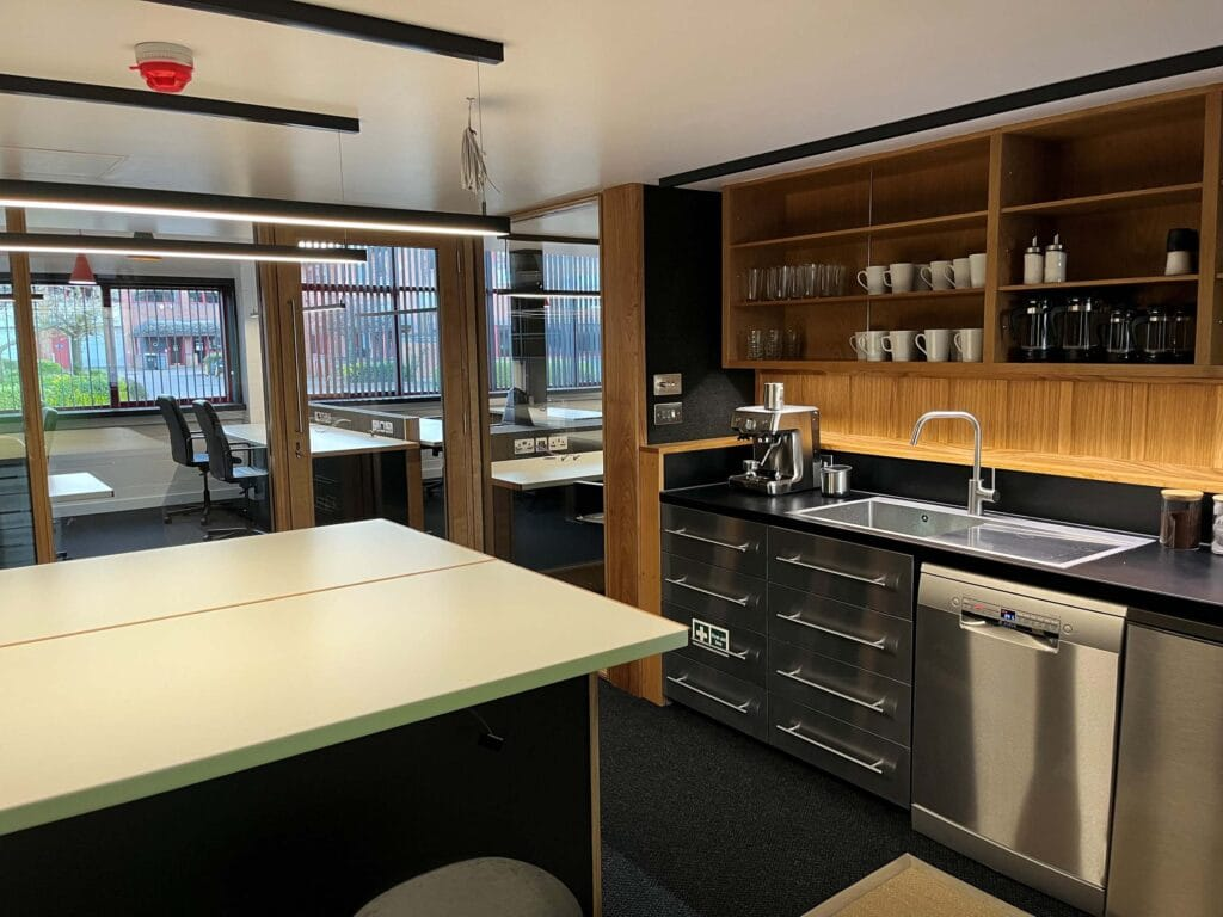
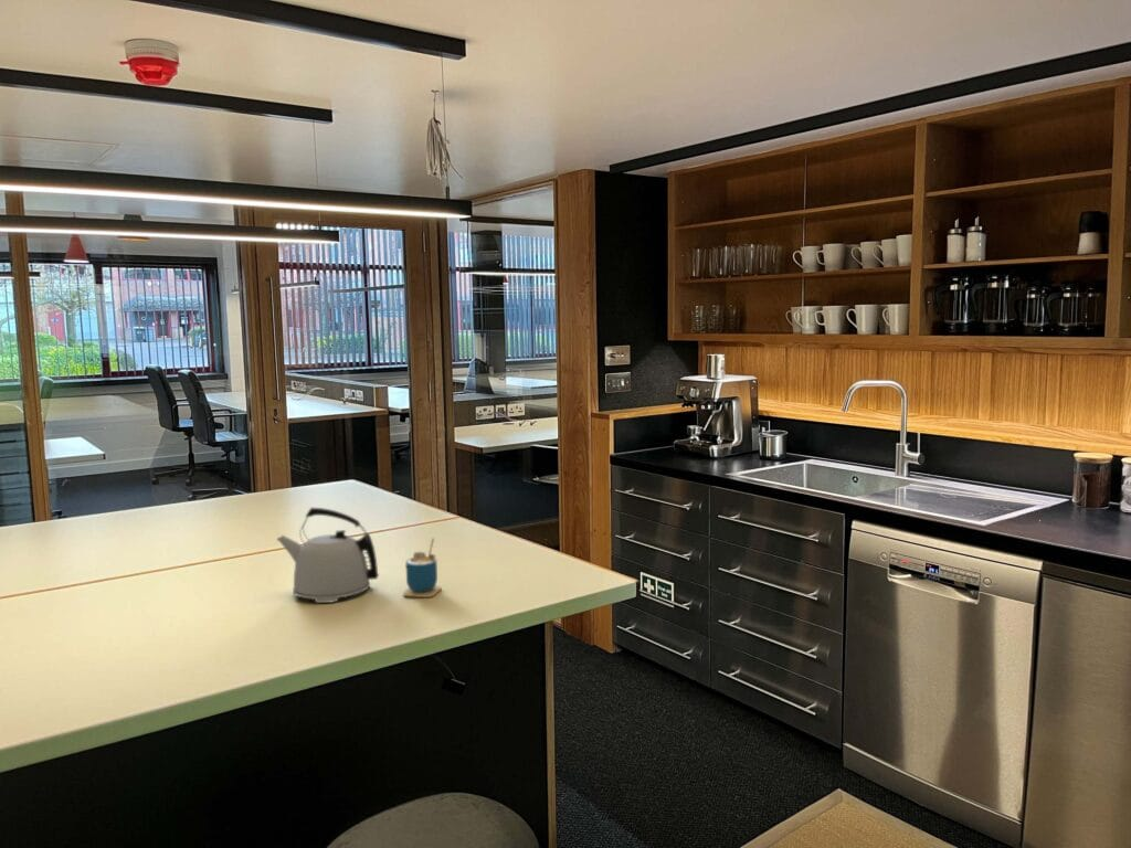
+ cup (421, 565)
+ kettle (327, 549)
